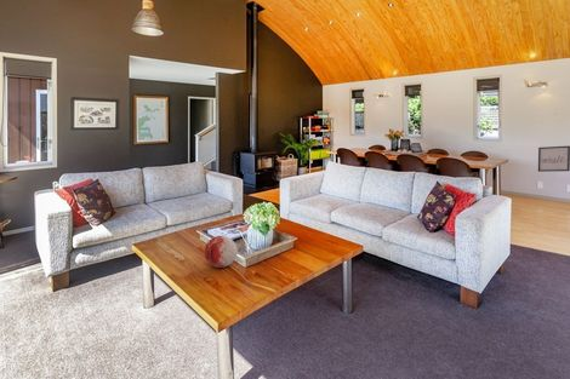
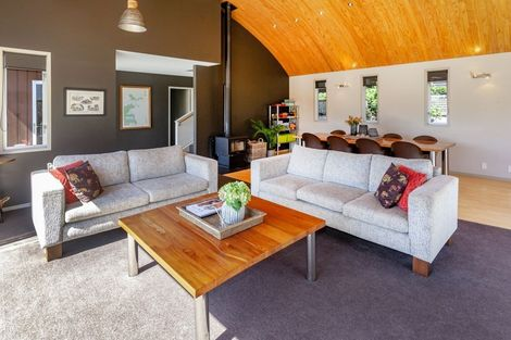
- wall art (553, 159)
- decorative orb (221, 251)
